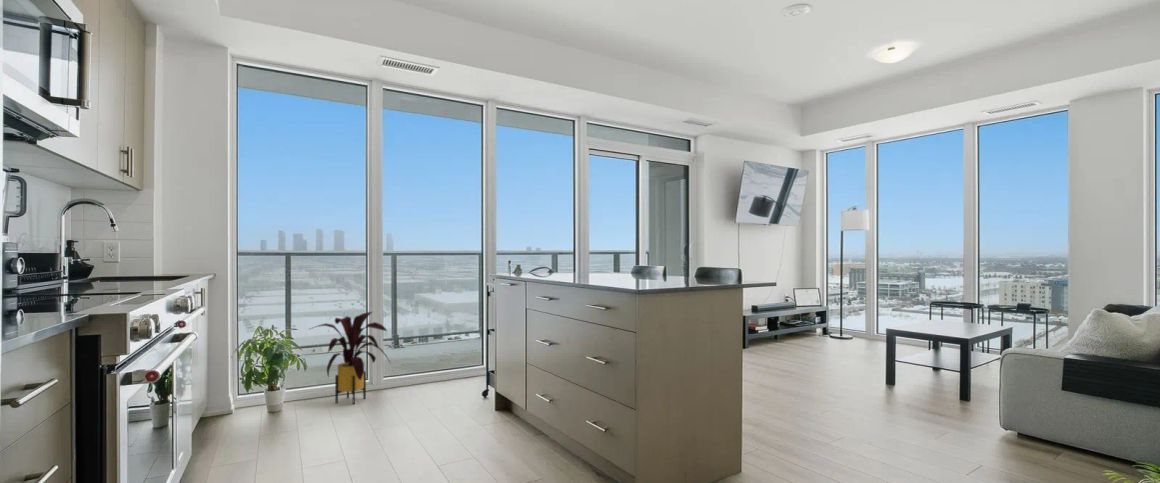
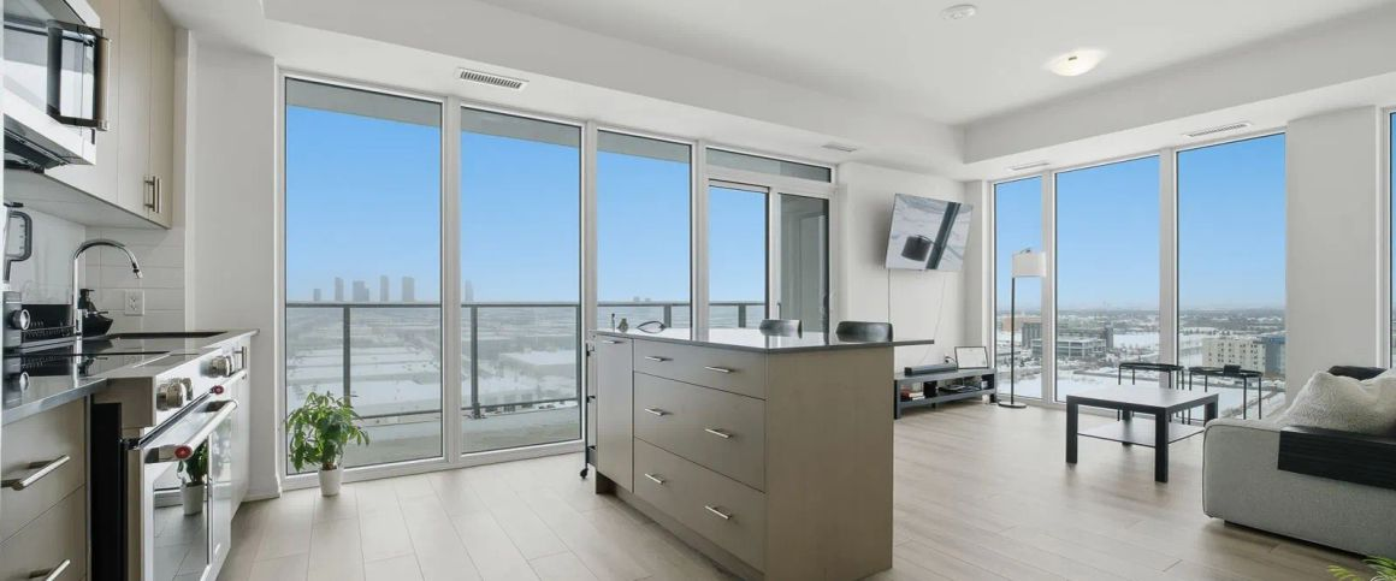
- house plant (348, 357)
